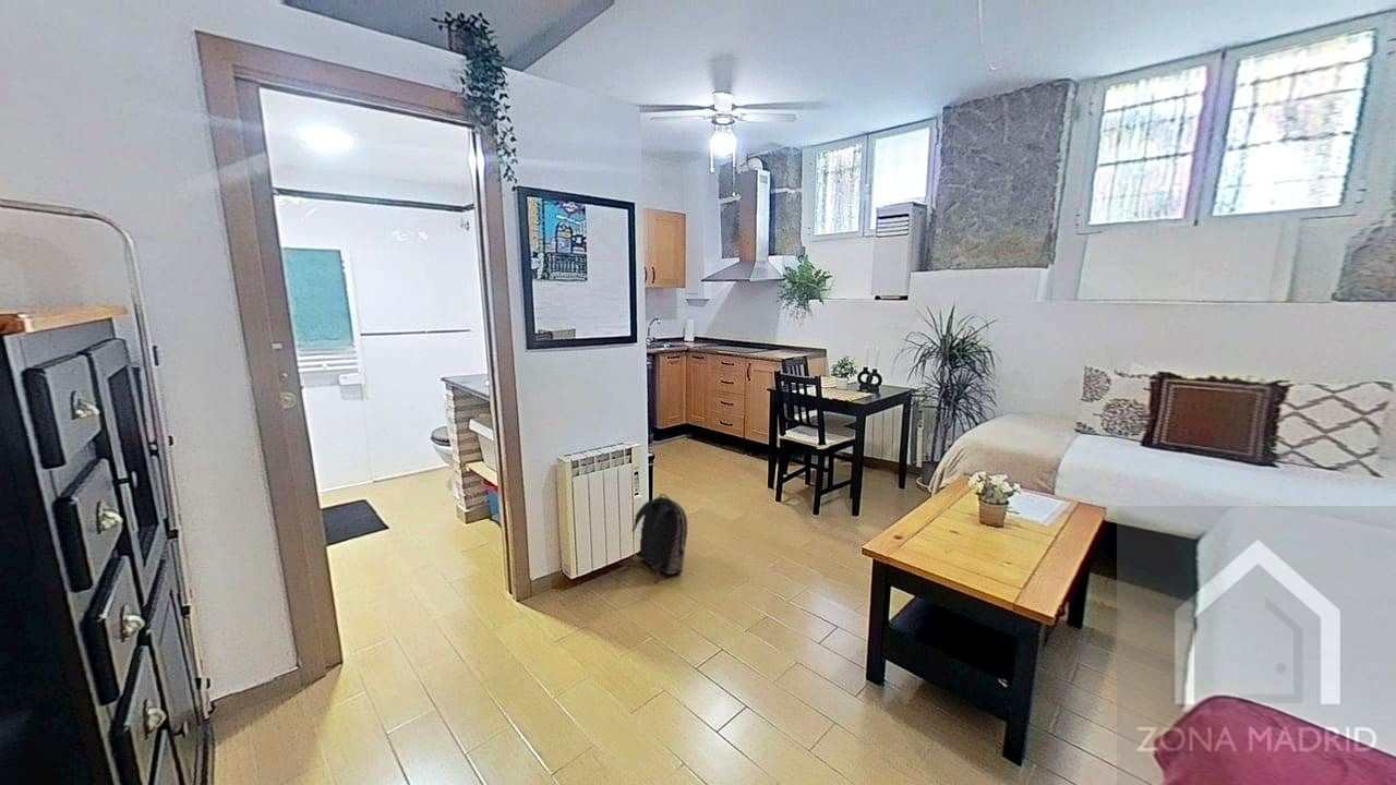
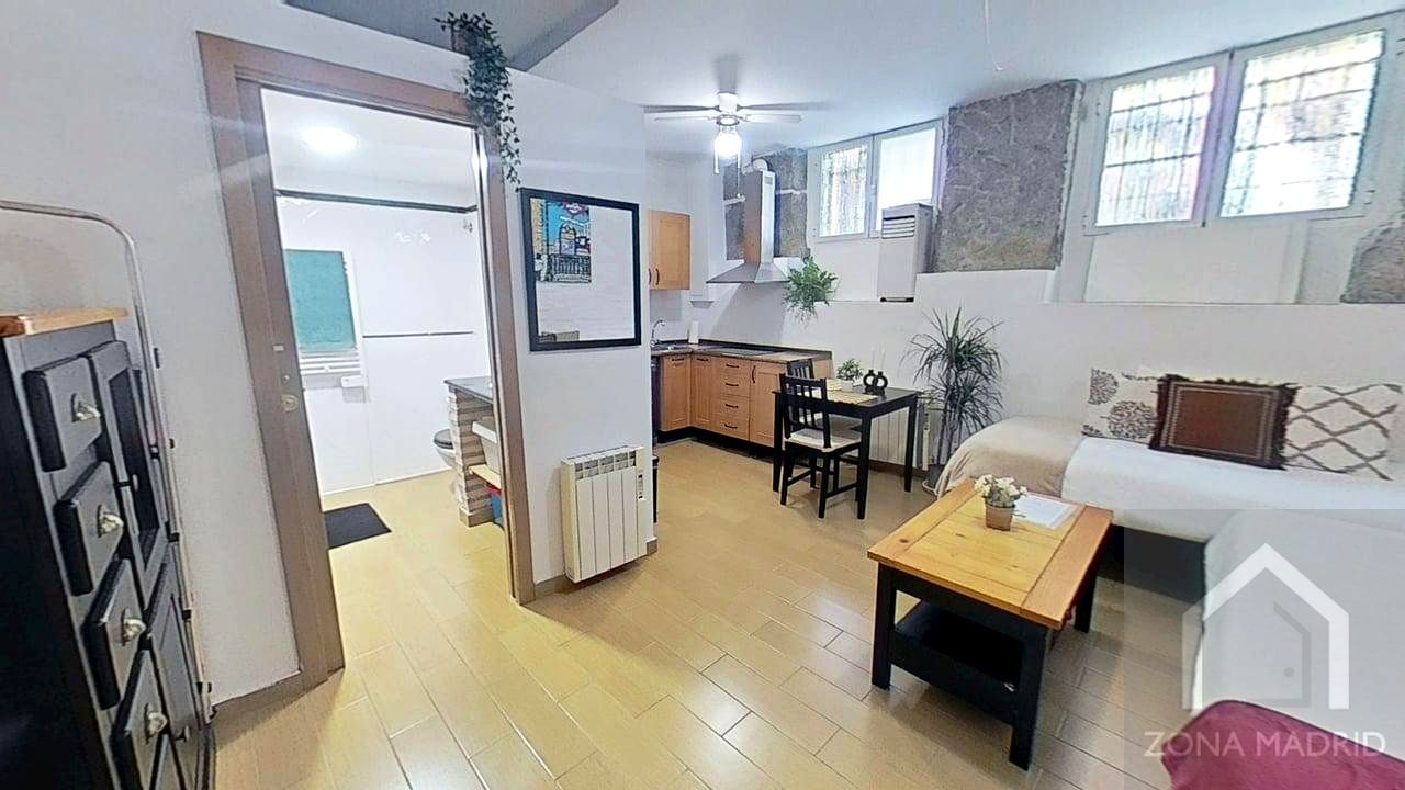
- backpack (659, 531)
